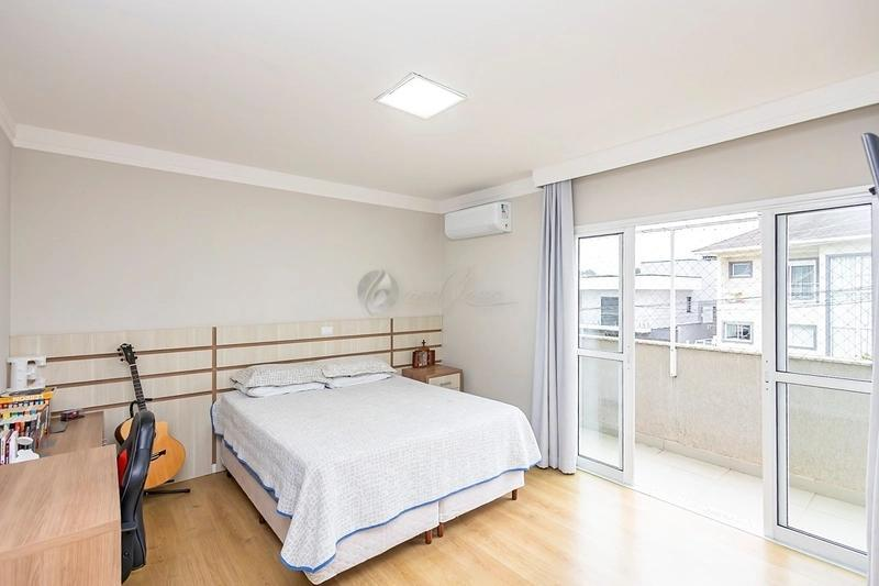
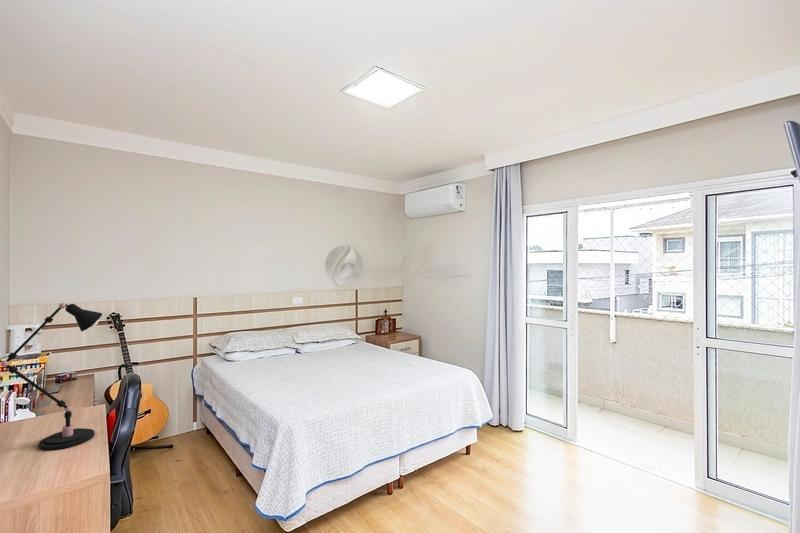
+ desk lamp (43, 389)
